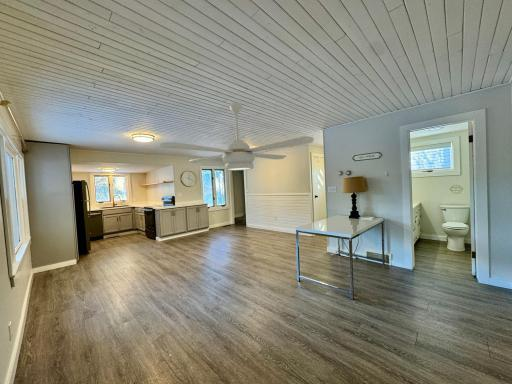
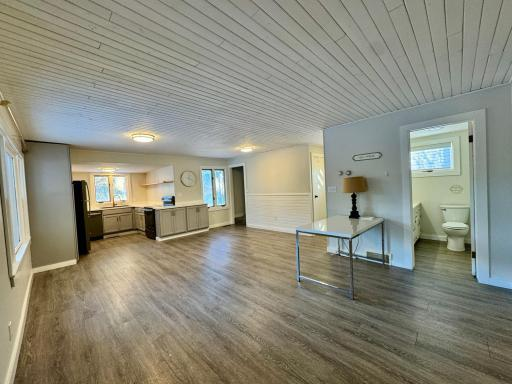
- ceiling fan (237, 137)
